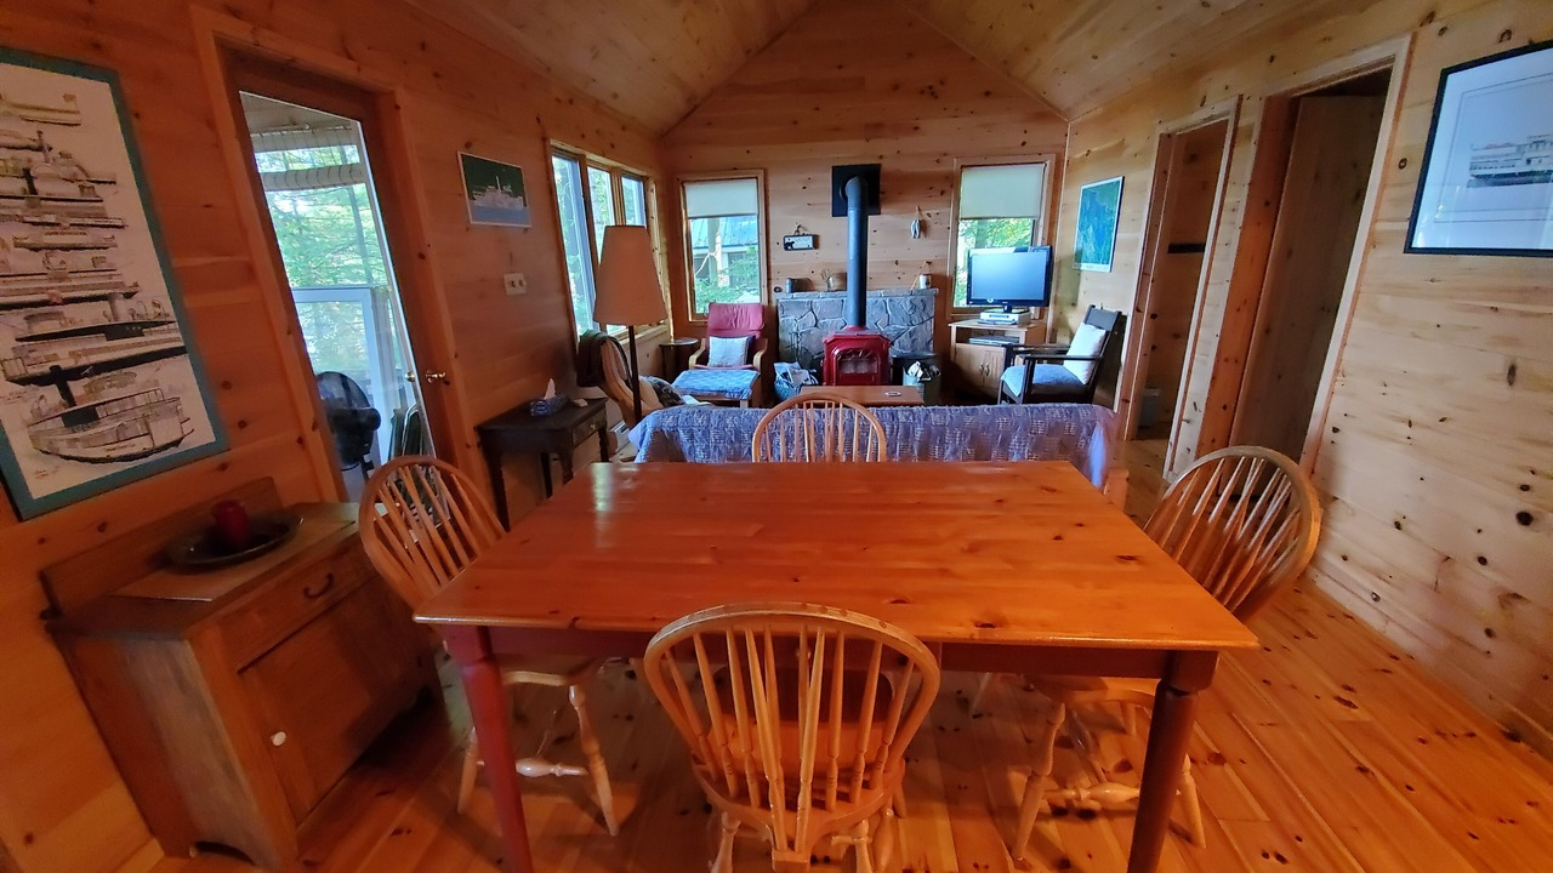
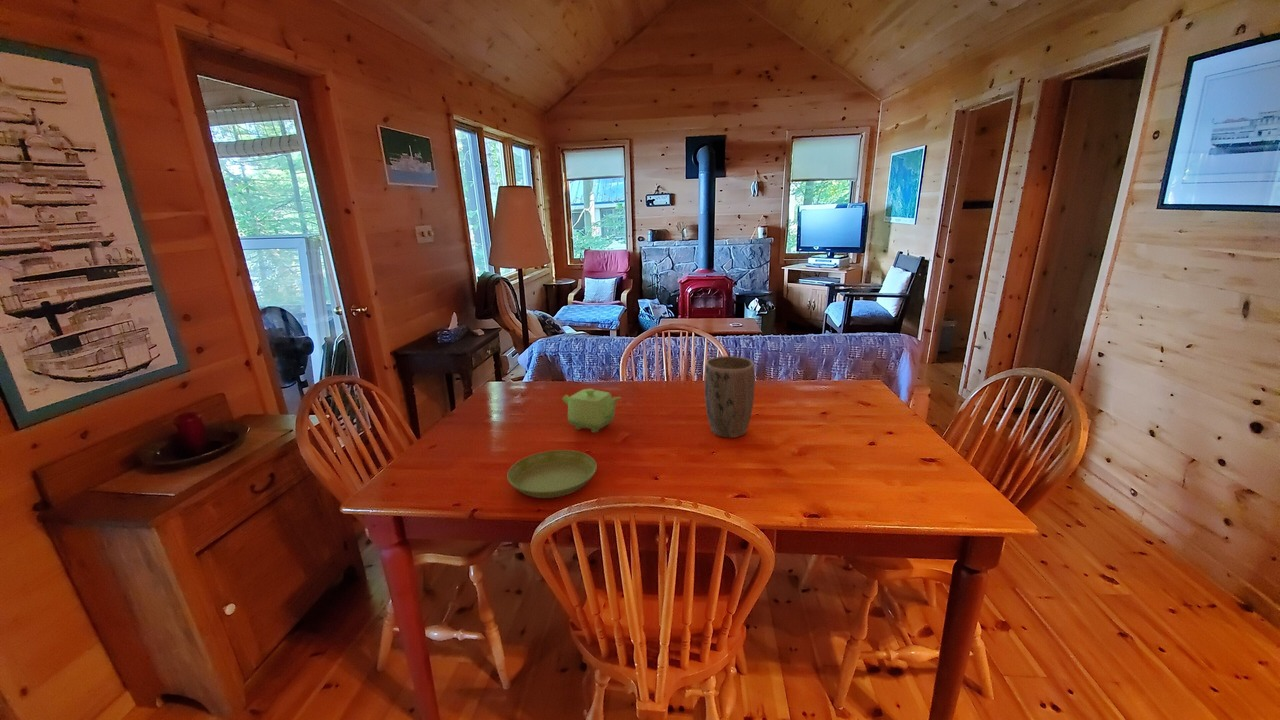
+ teapot (591, 408)
+ plant pot (729, 397)
+ saucer (552, 474)
